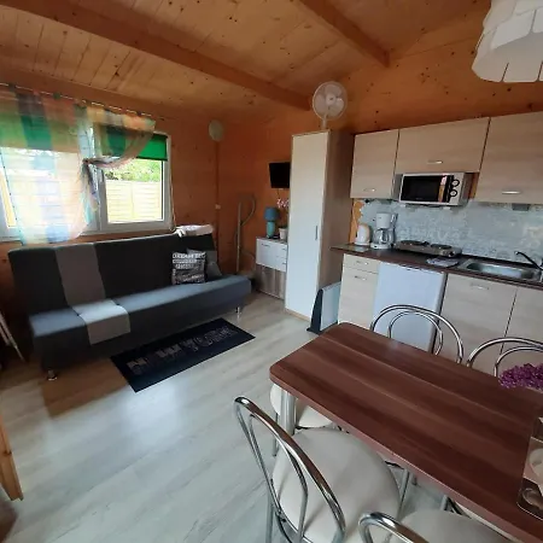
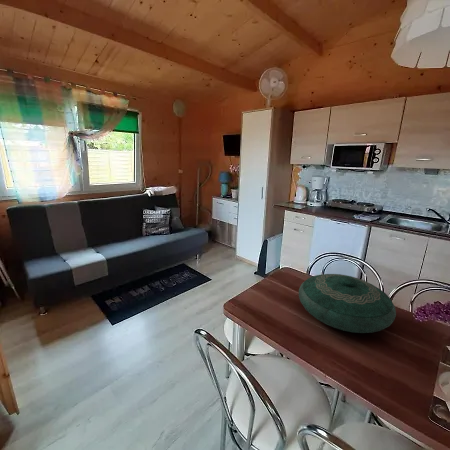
+ decorative bowl (344, 296)
